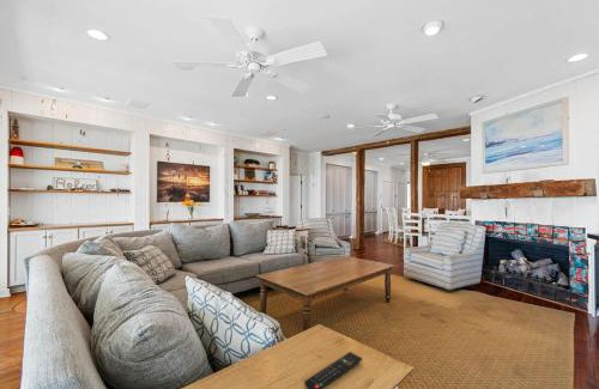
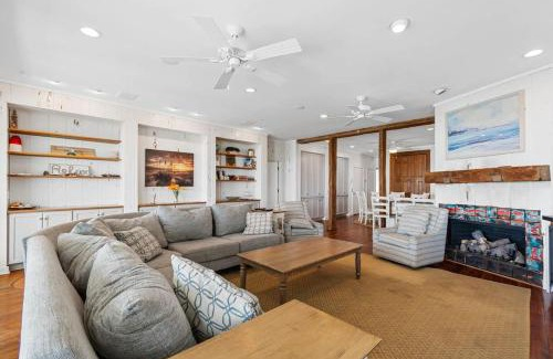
- remote control (334, 371)
